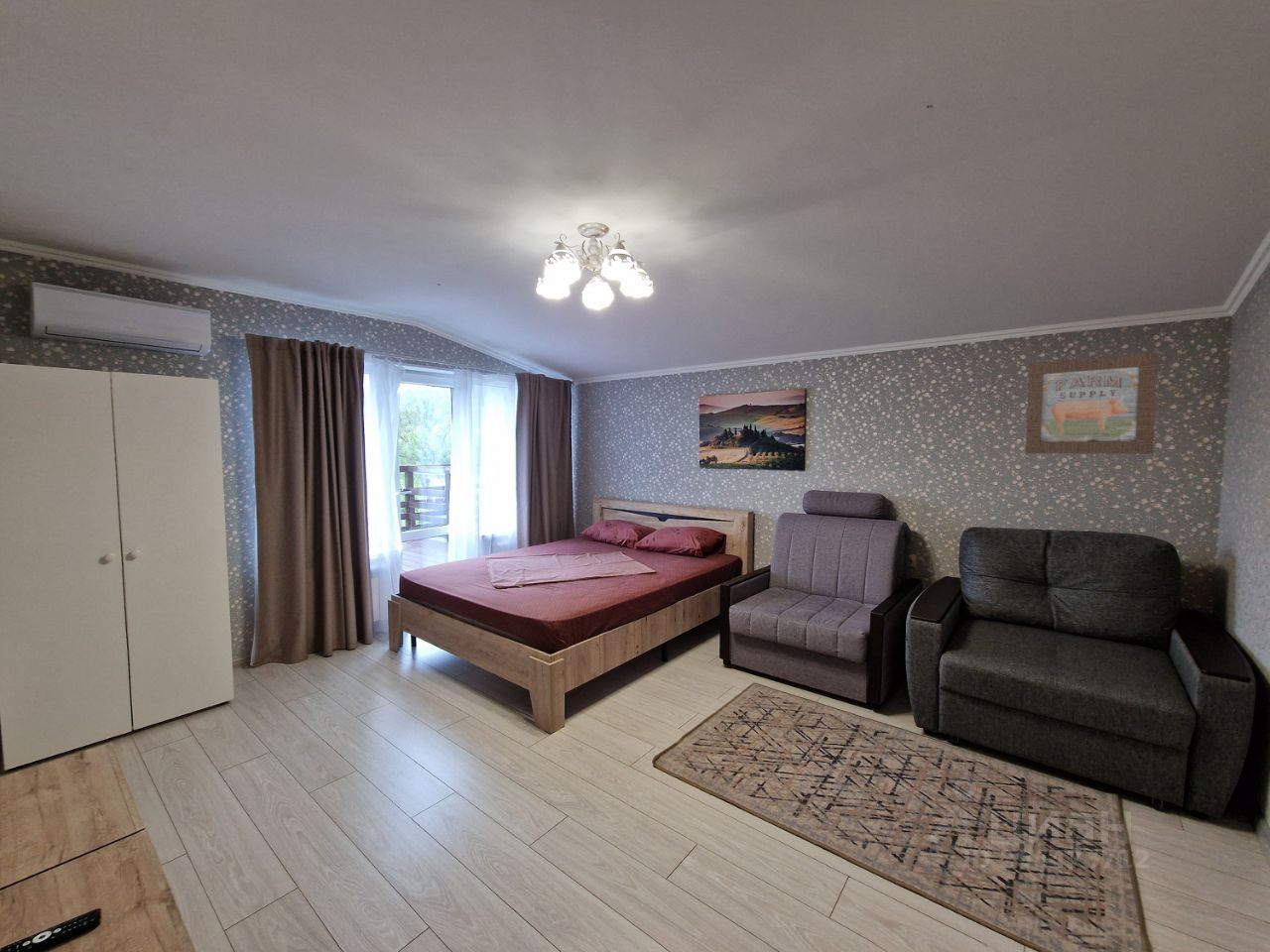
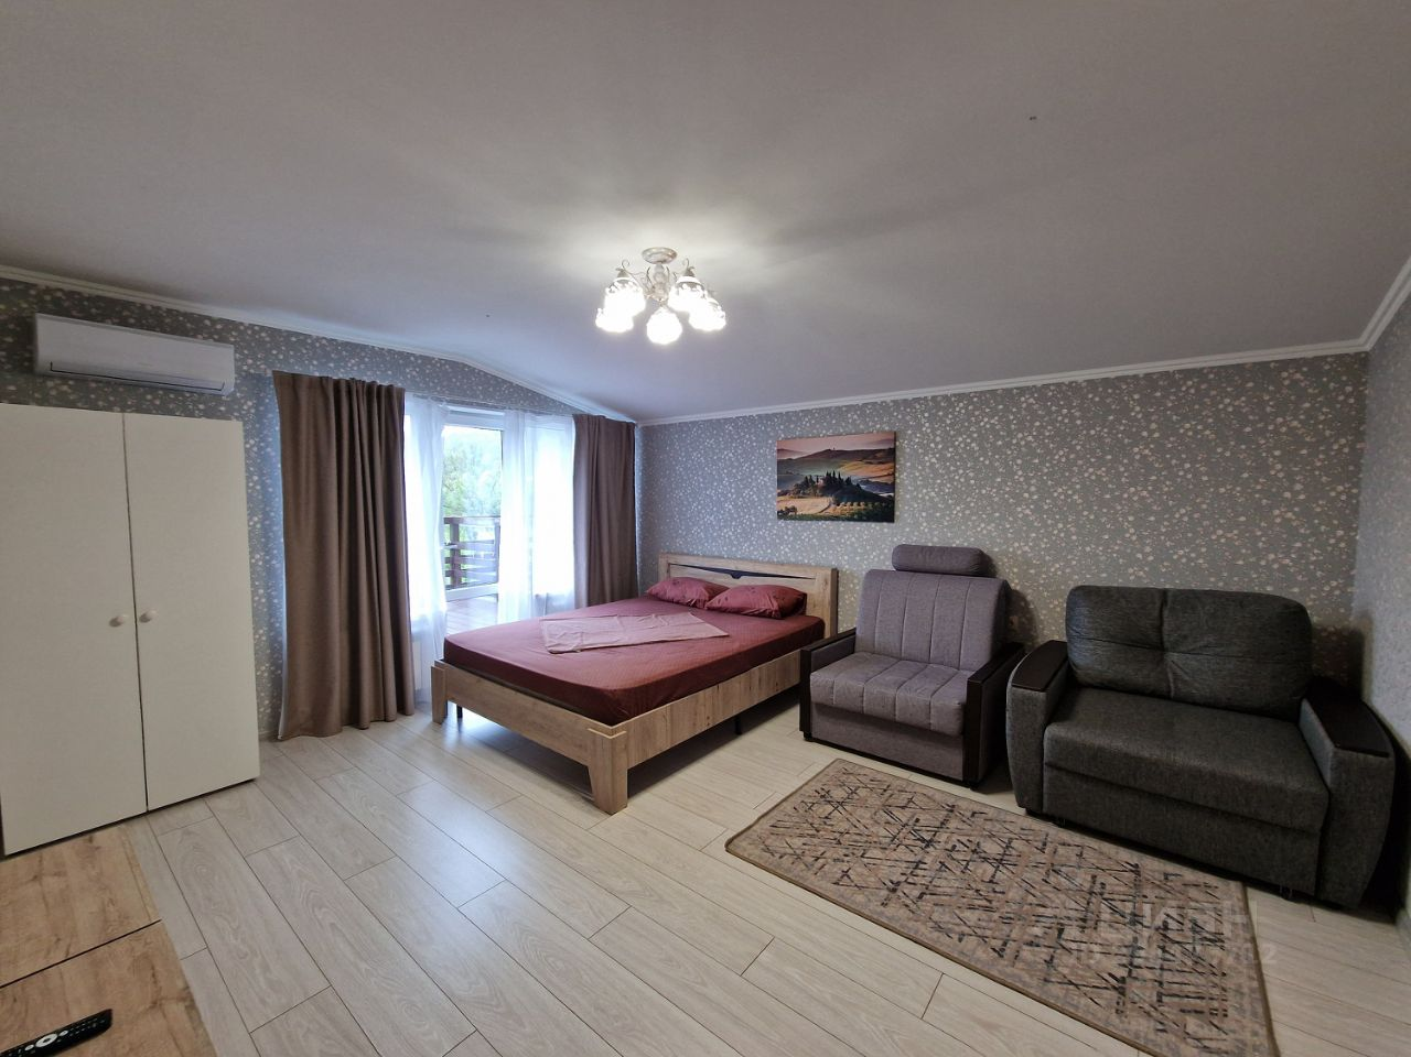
- wall art (1086, 406)
